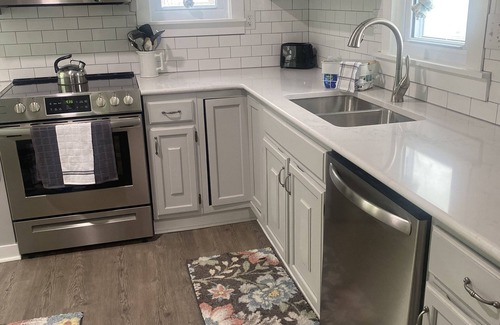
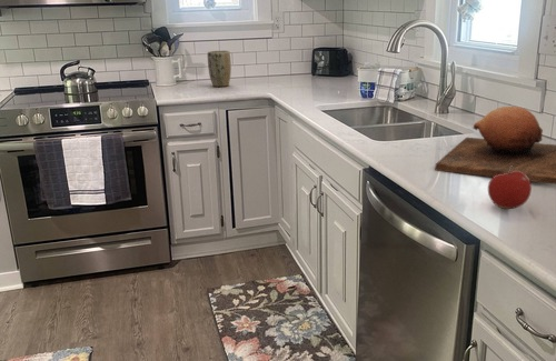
+ fruit (509, 187)
+ chopping board (512, 134)
+ plant pot (219, 68)
